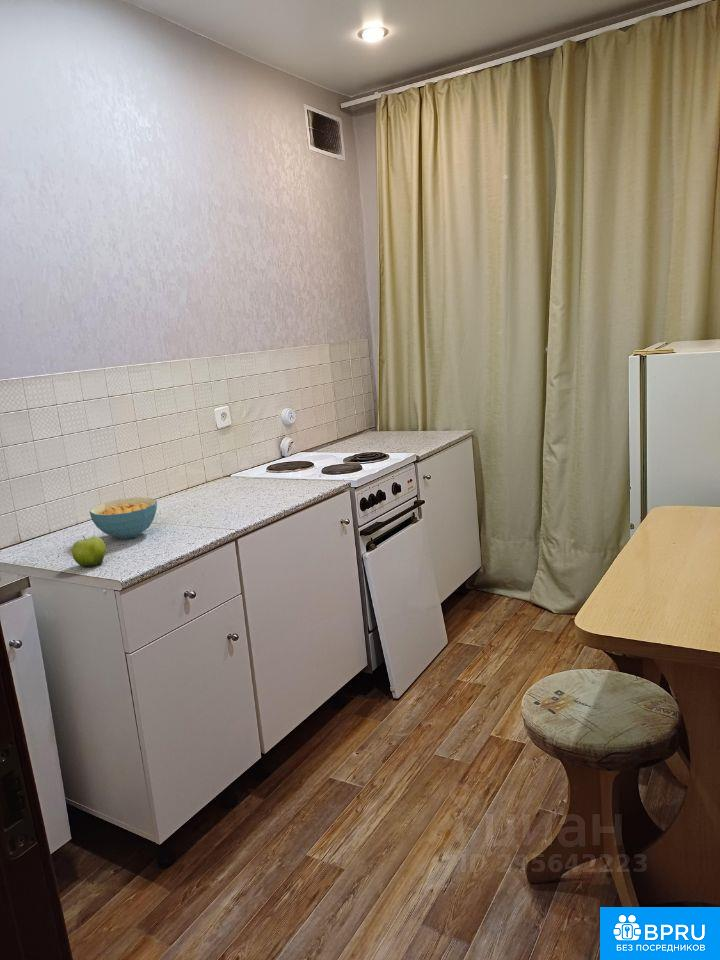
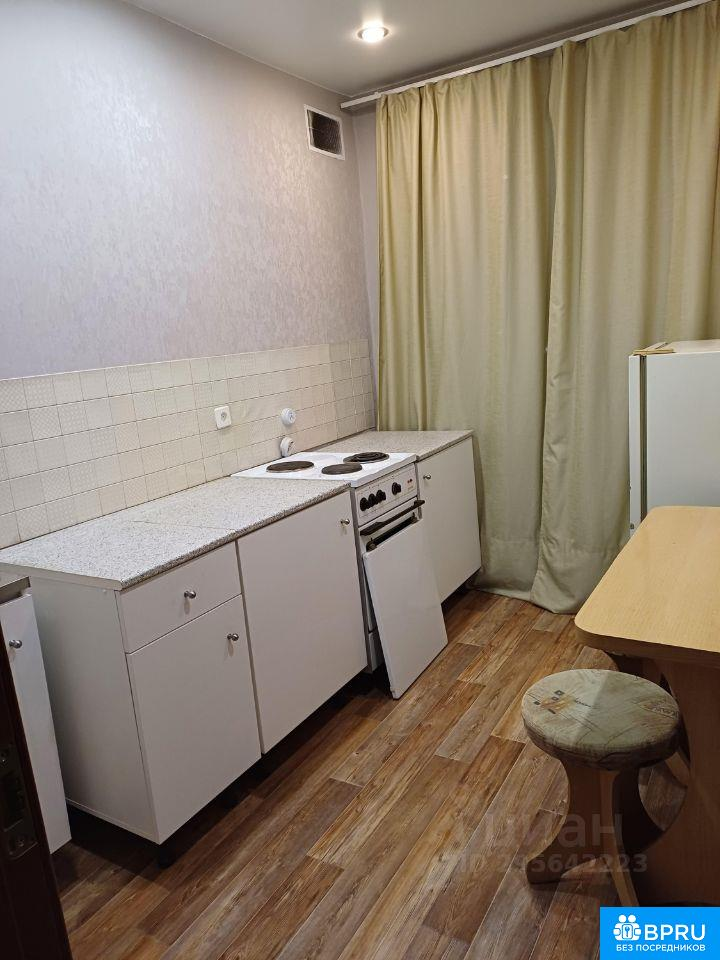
- cereal bowl (126, 521)
- fruit (89, 550)
